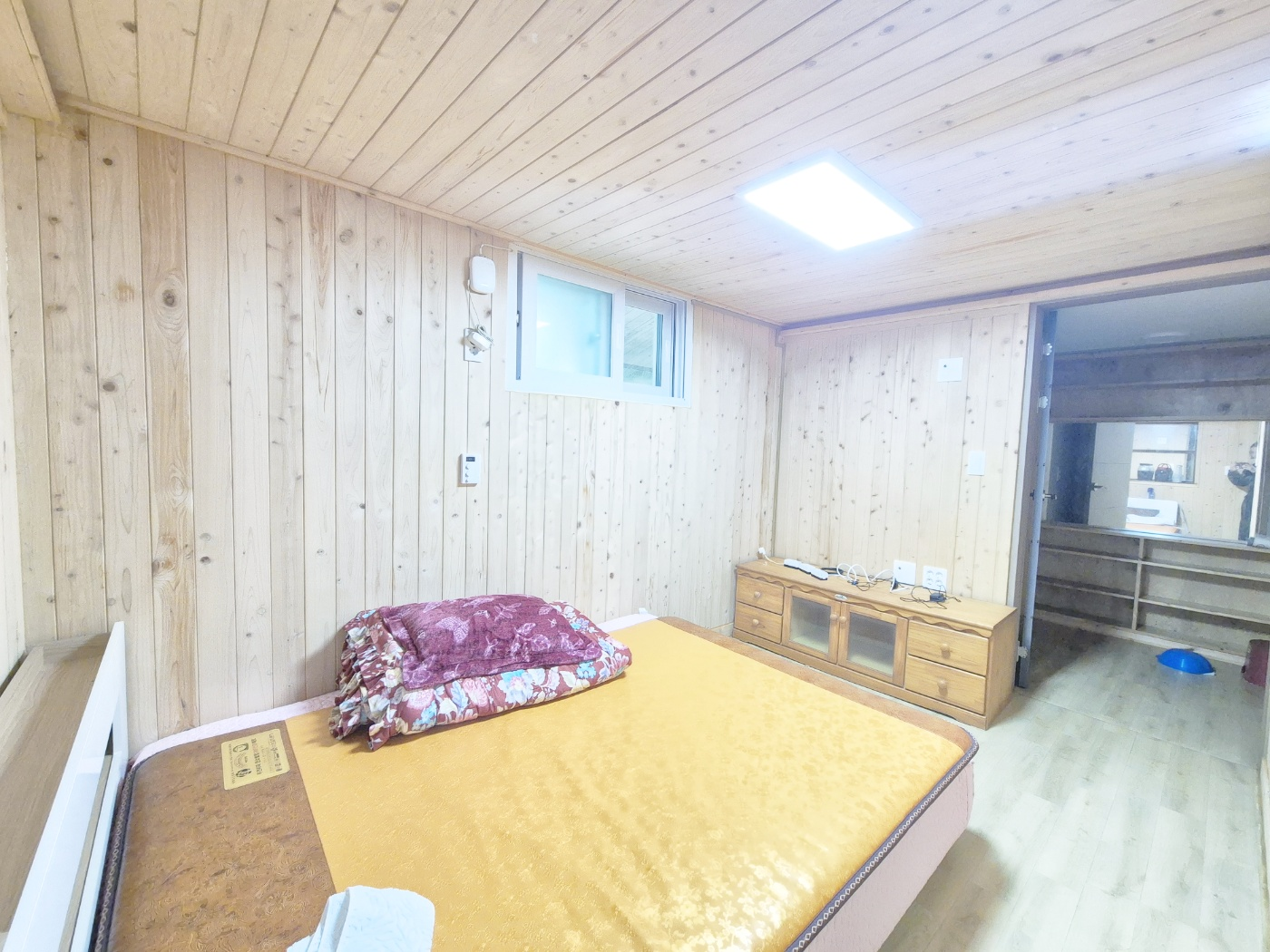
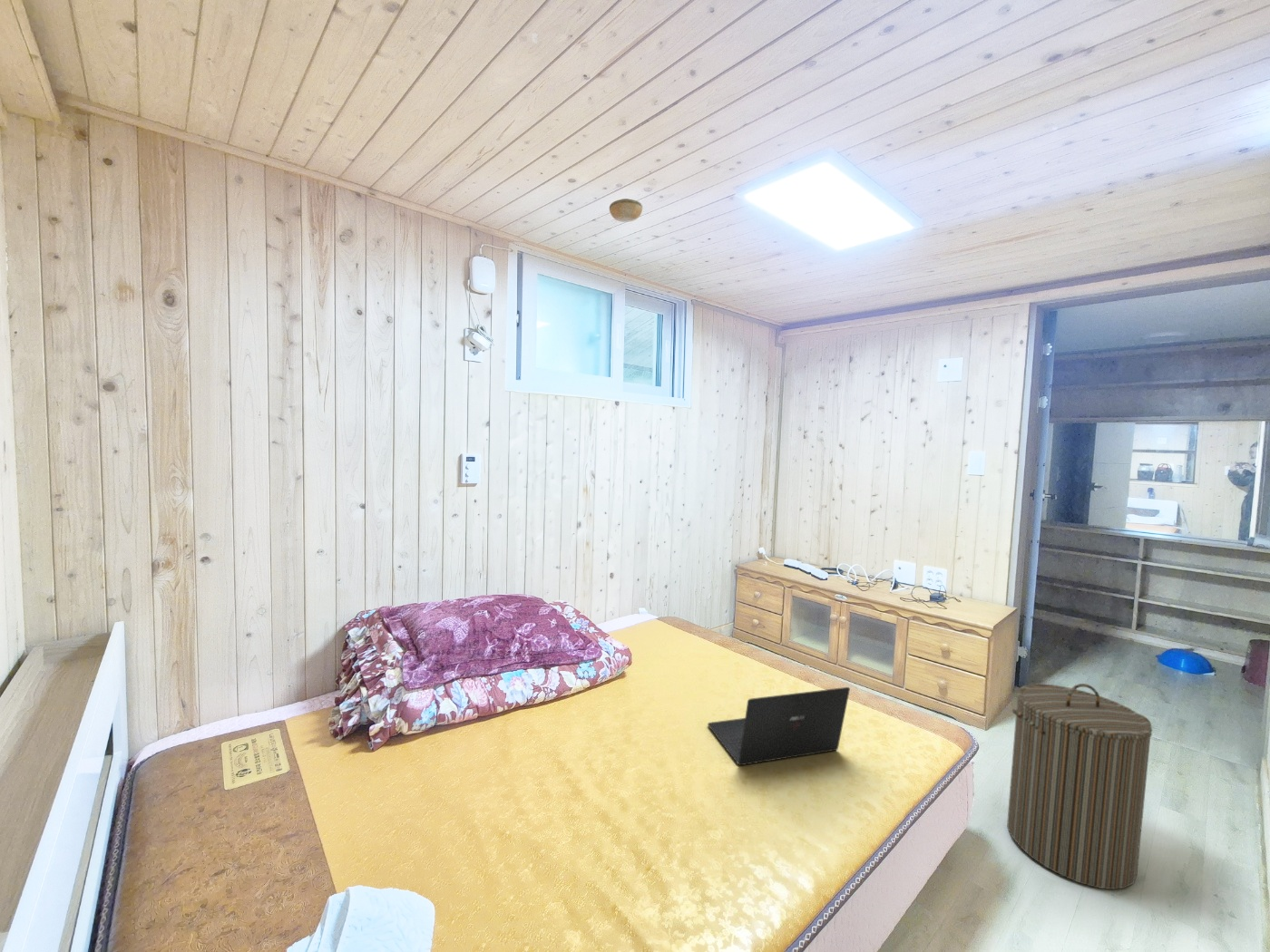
+ laptop (775, 707)
+ laundry hamper (1074, 767)
+ smoke detector (625, 210)
